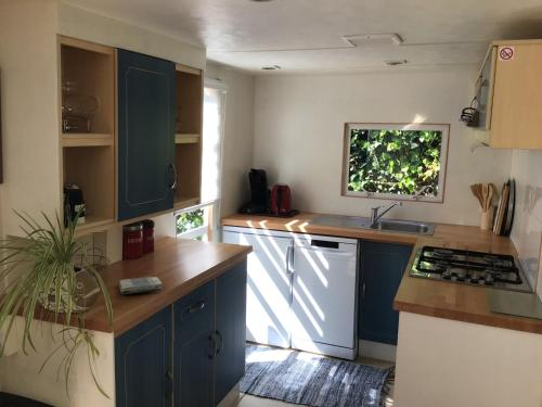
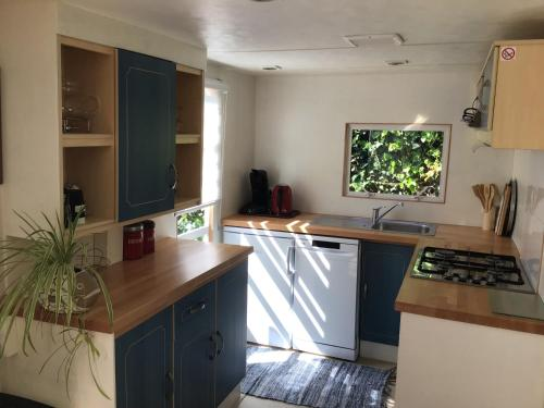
- dish towel (140, 283)
